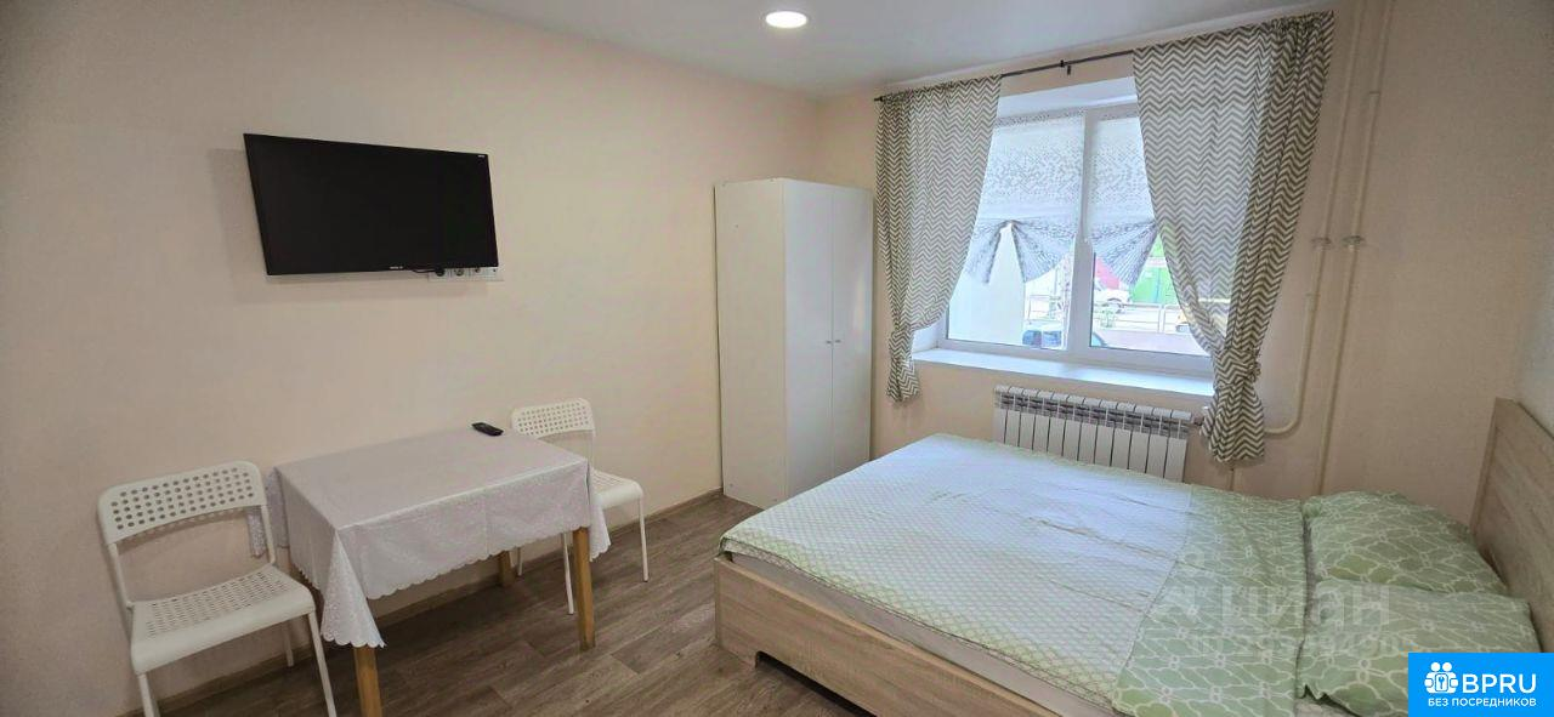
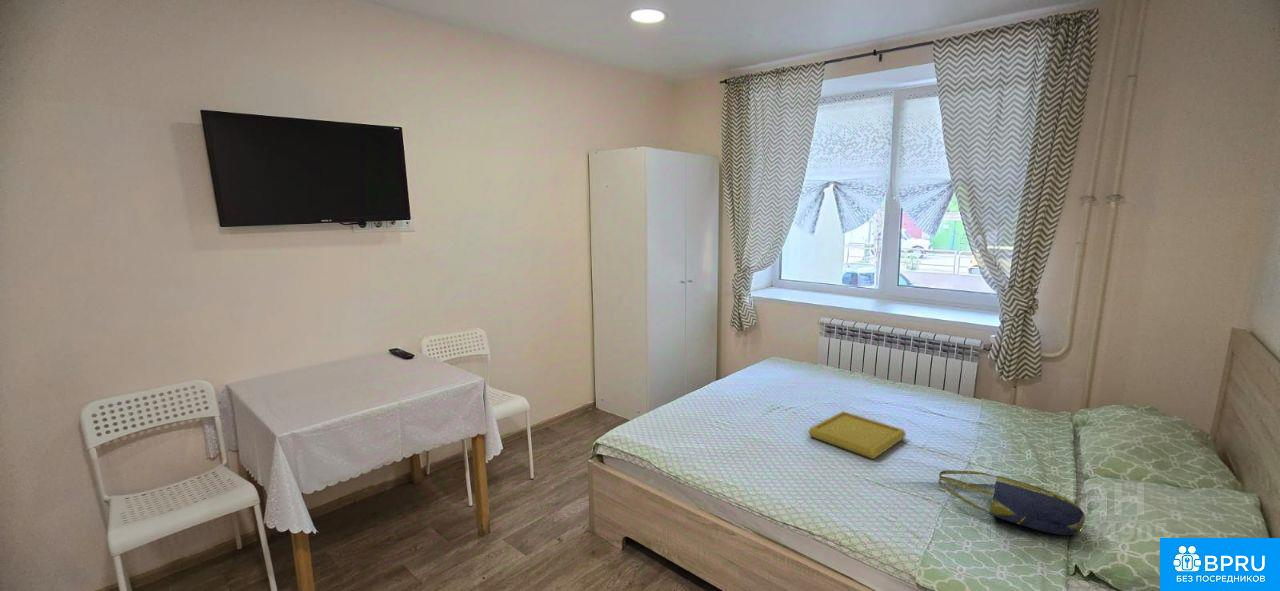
+ tote bag (1006, 498)
+ serving tray (856, 433)
